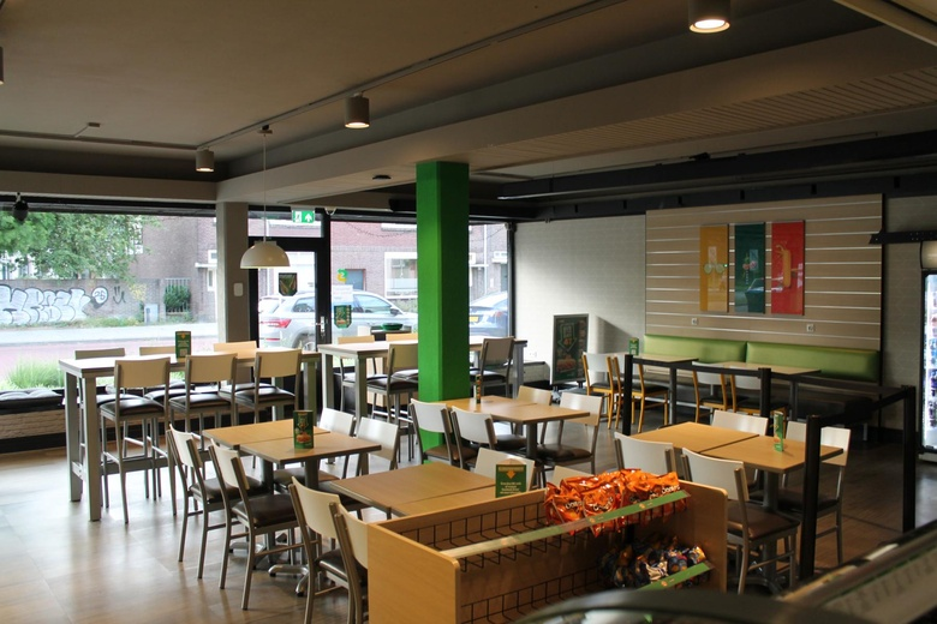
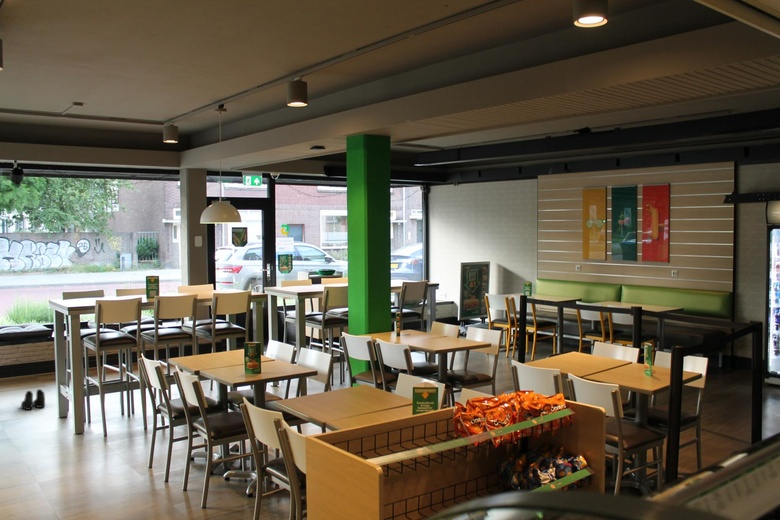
+ boots (32, 398)
